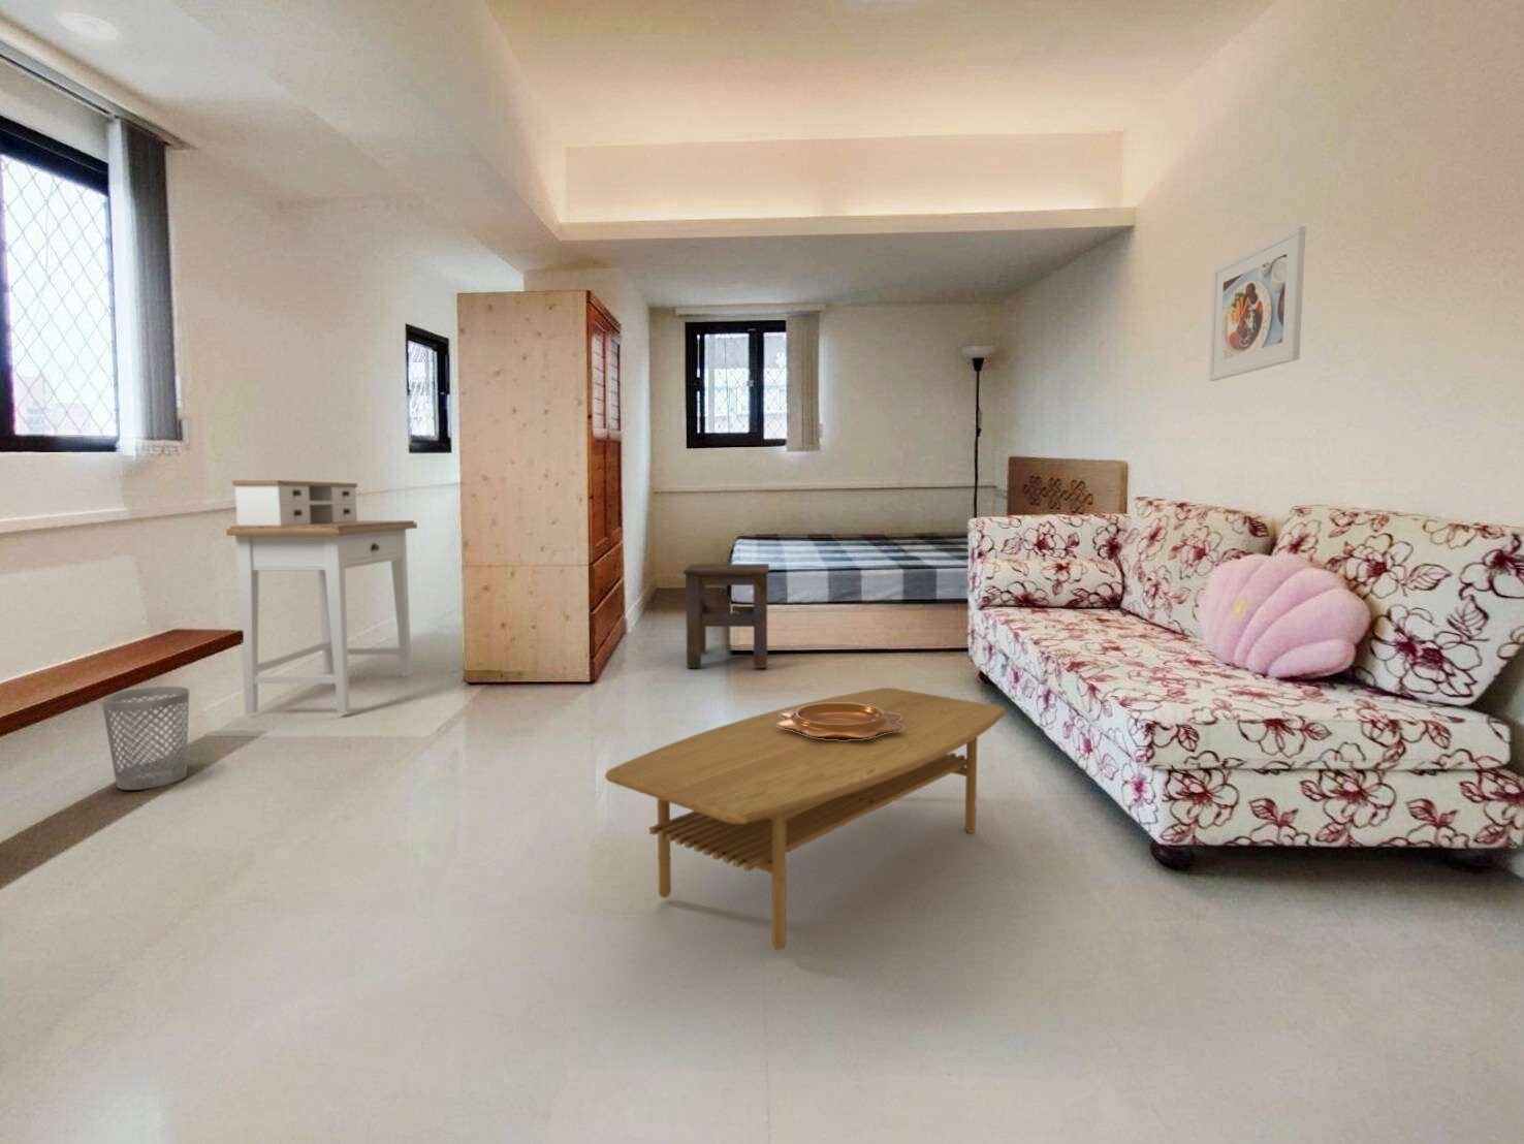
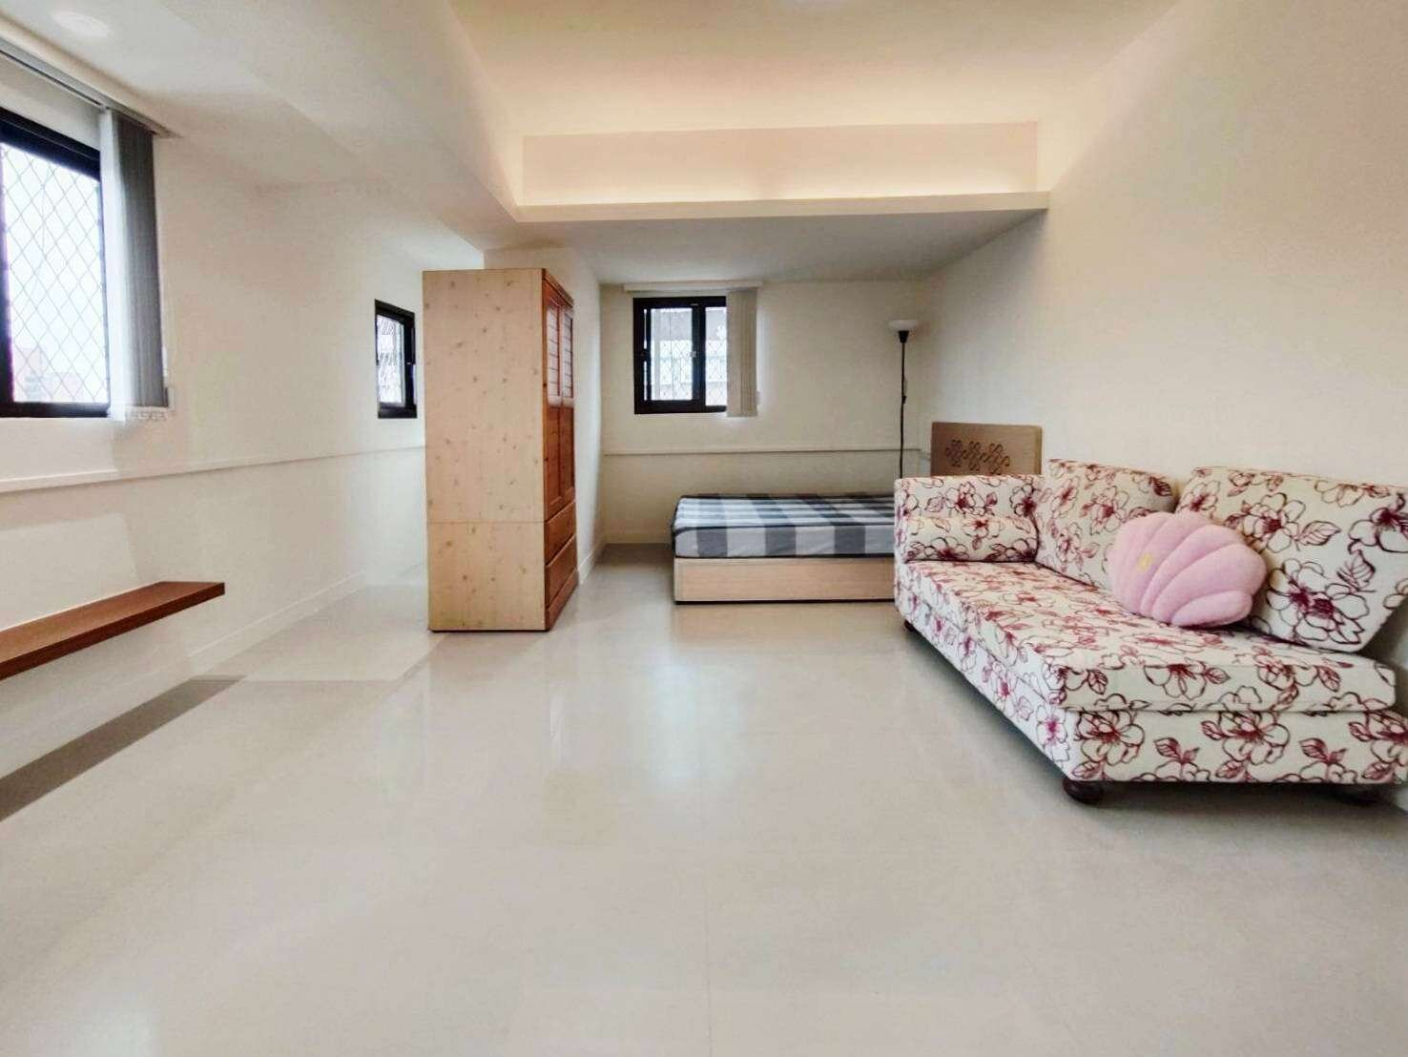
- coffee table (831, 799)
- wastebasket (149, 737)
- desk (334, 589)
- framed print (1252, 310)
- decorative bowl (839, 719)
- side table (728, 613)
